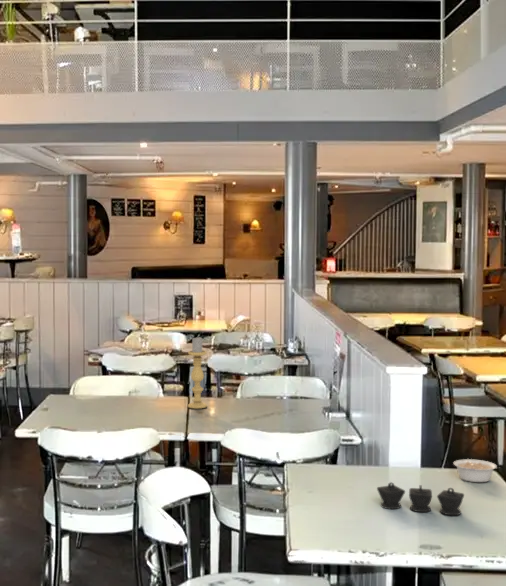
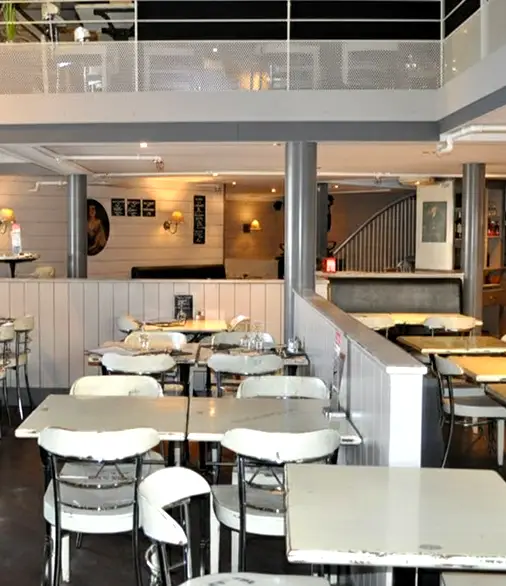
- legume (476, 470)
- sugar bowl (419, 497)
- candle holder (197, 371)
